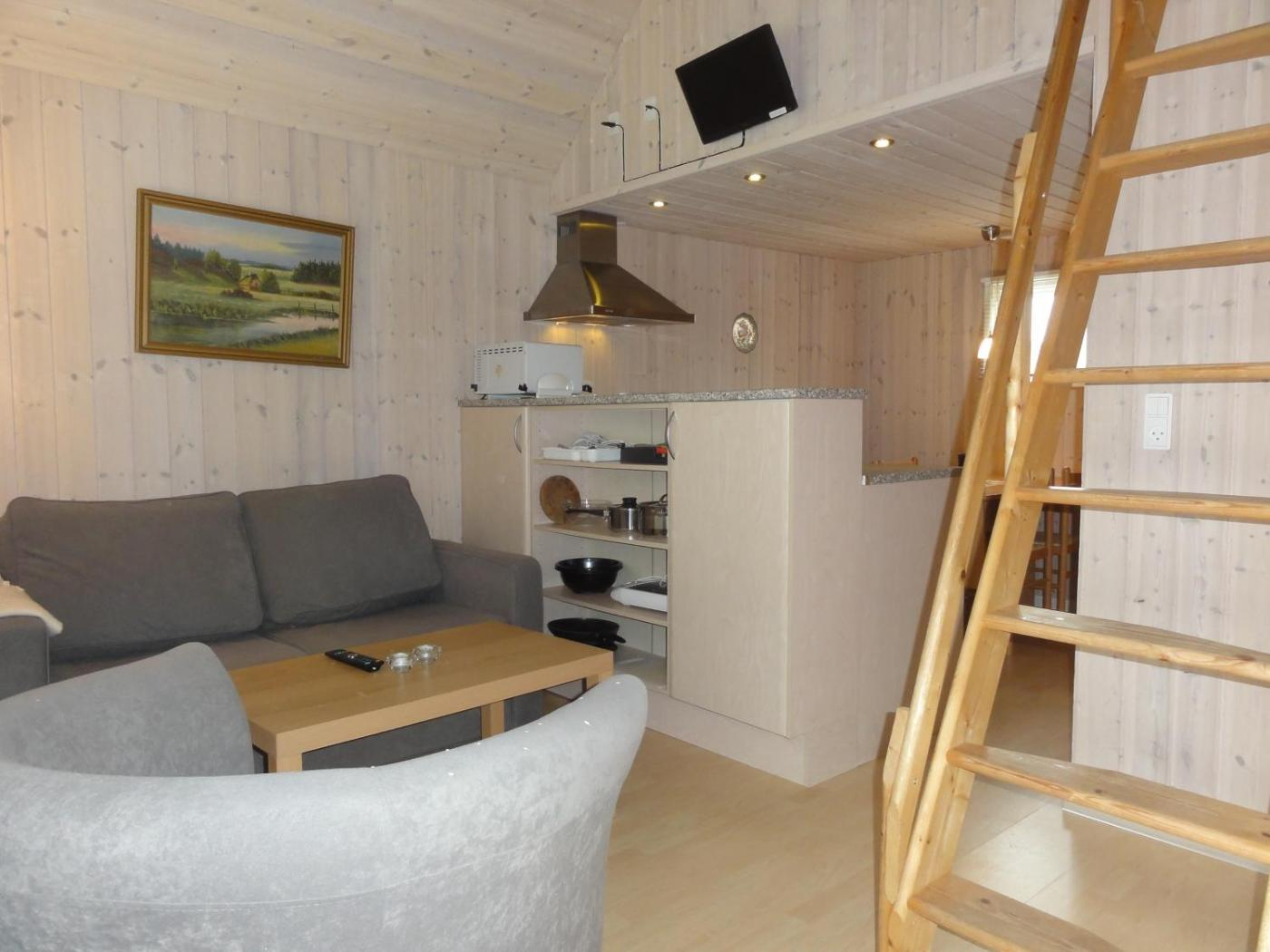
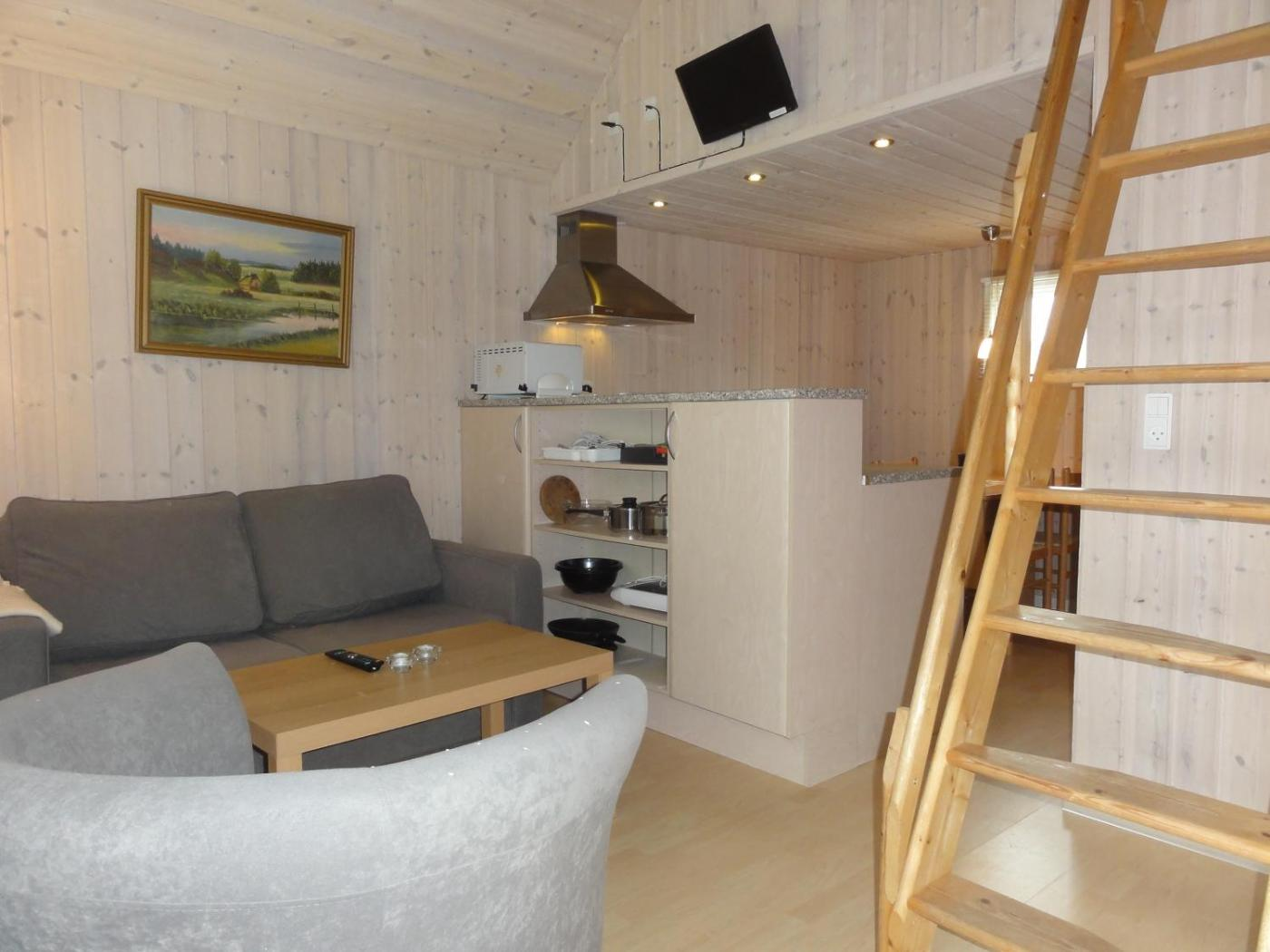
- decorative plate (744, 333)
